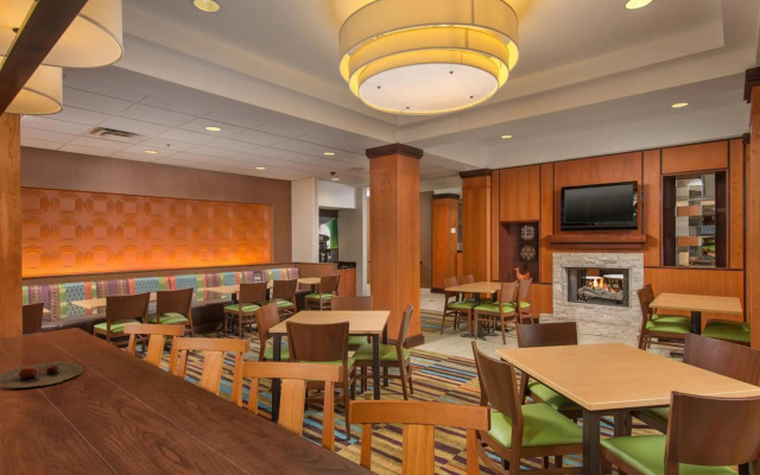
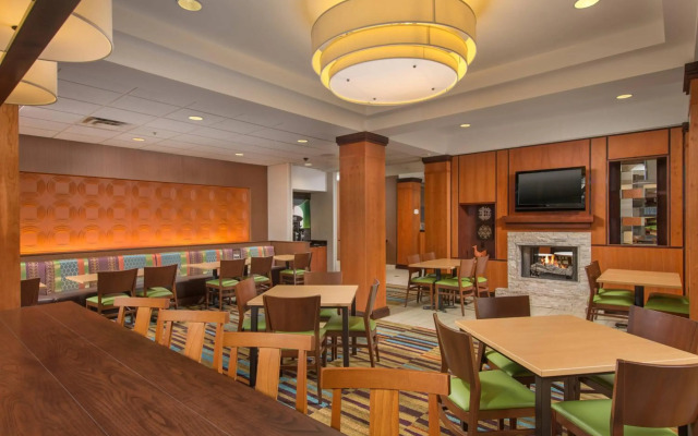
- plate (39, 370)
